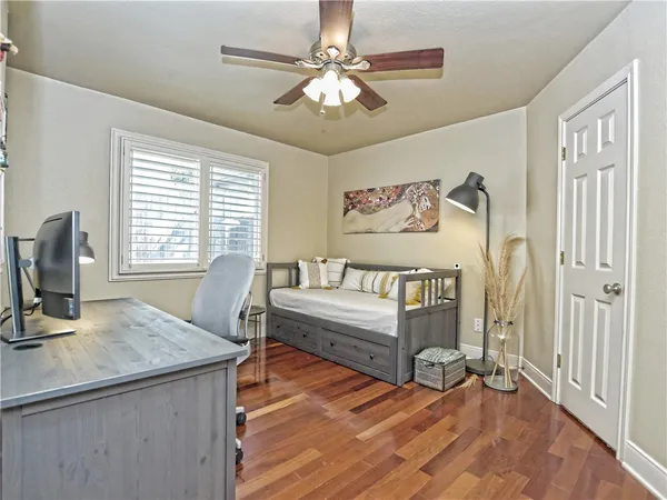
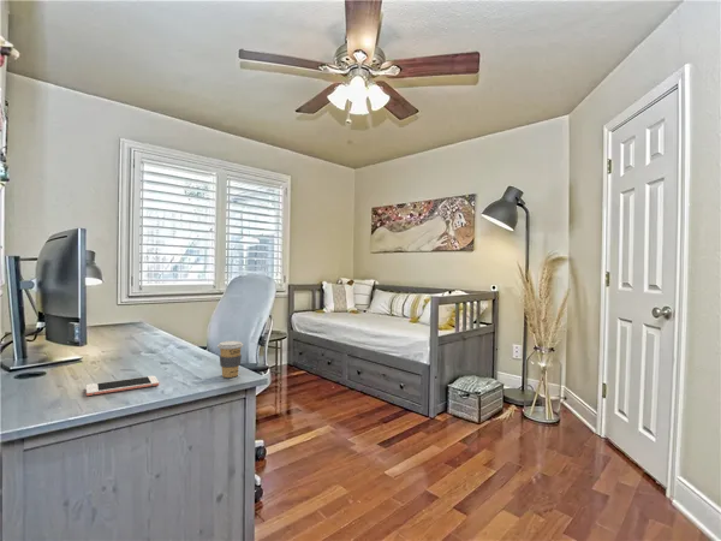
+ coffee cup (230, 358)
+ cell phone (123, 385)
